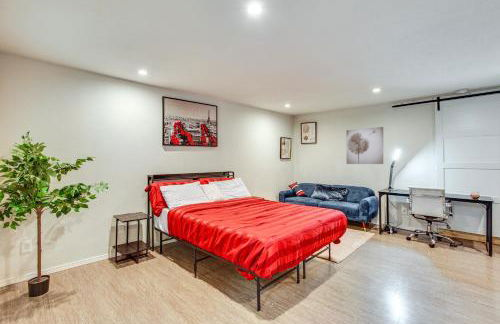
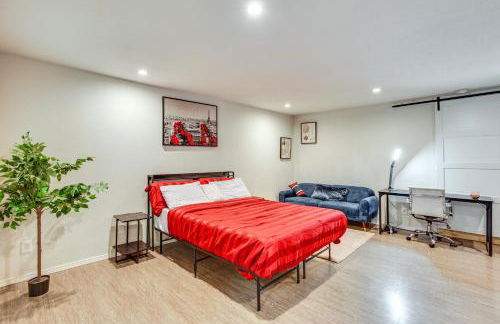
- wall art (364, 146)
